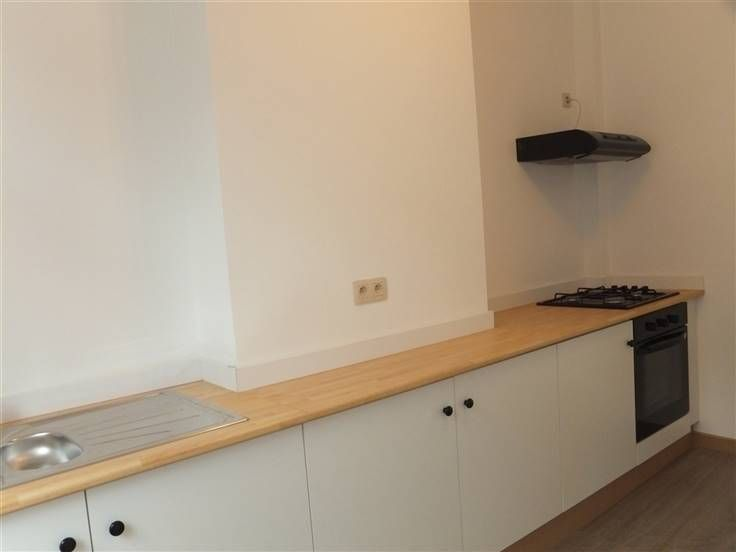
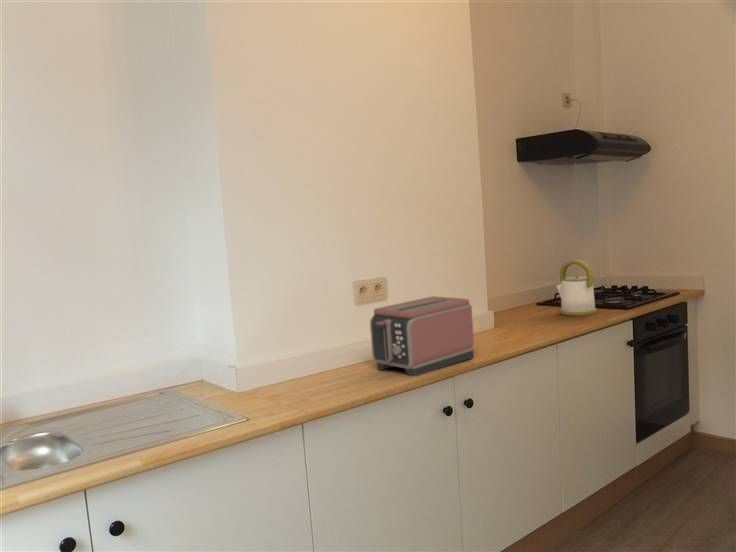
+ toaster (419, 335)
+ kettle (574, 286)
